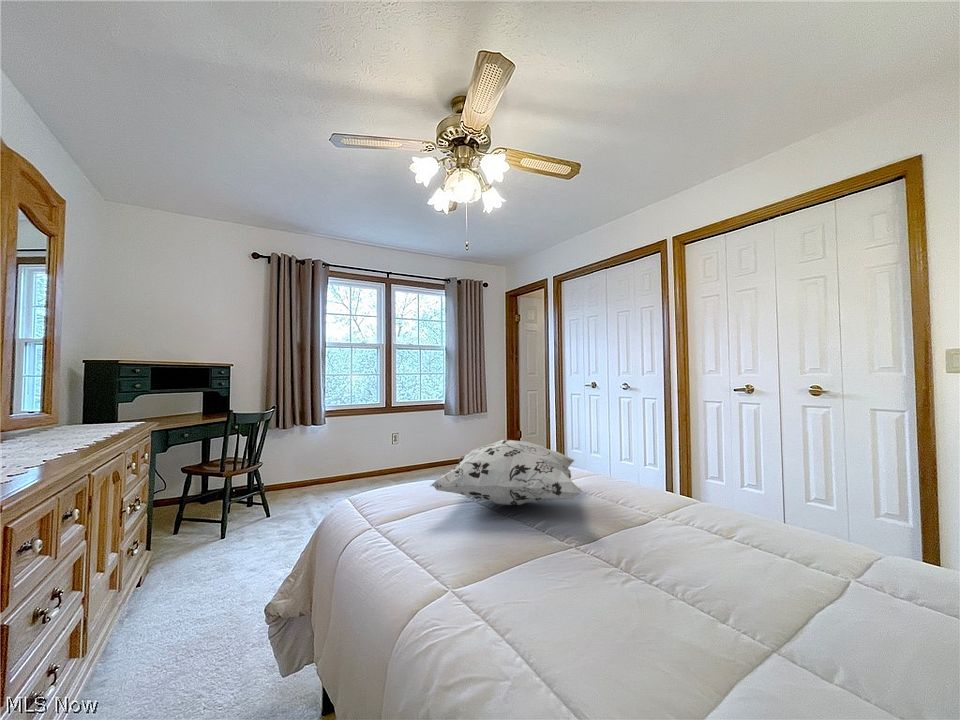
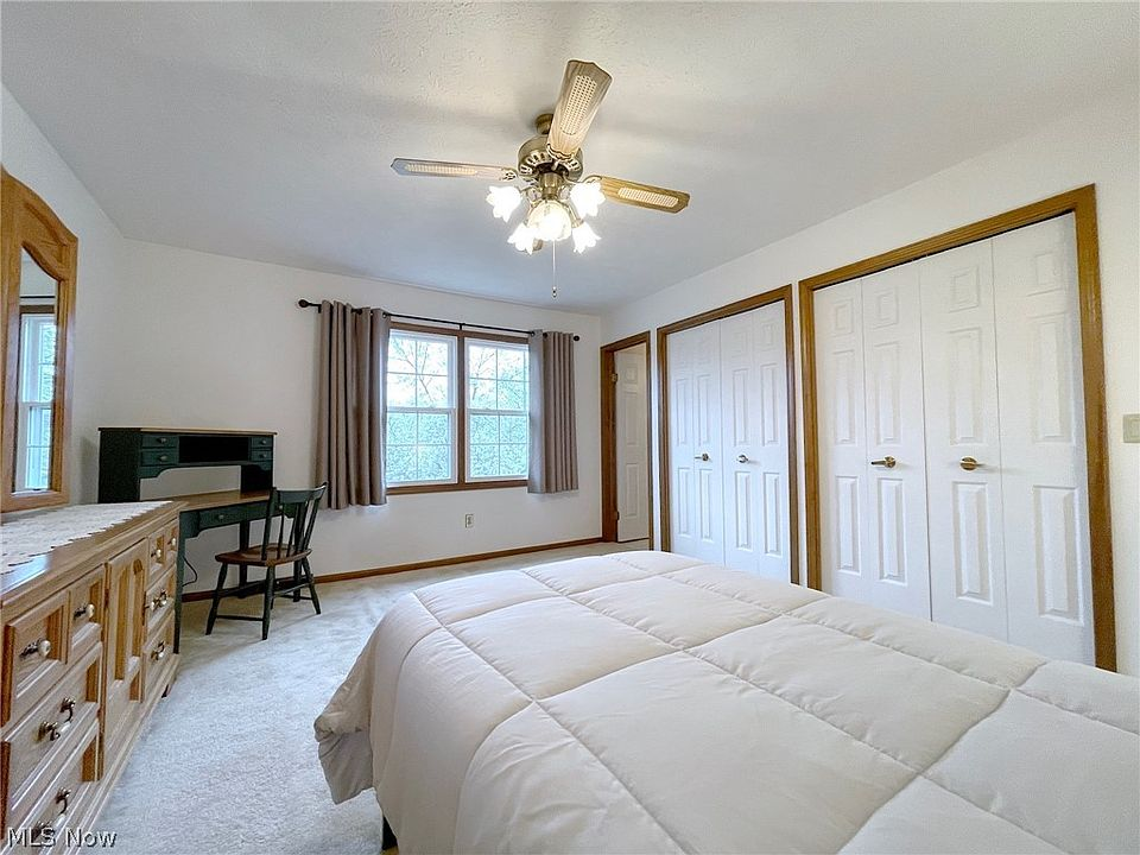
- decorative pillow (511, 471)
